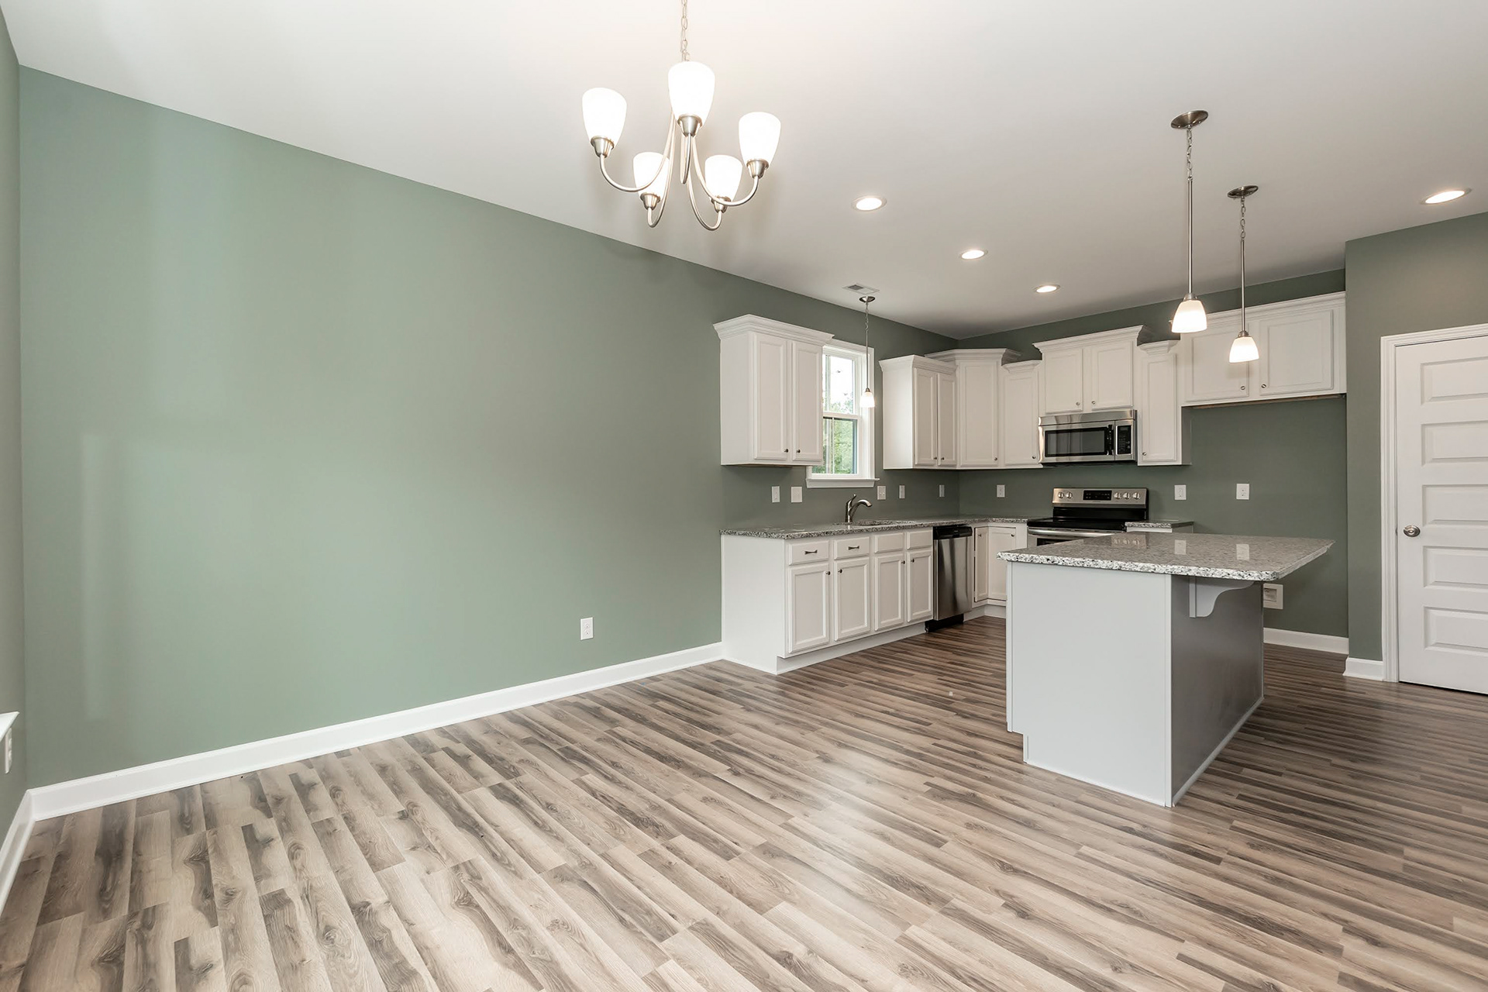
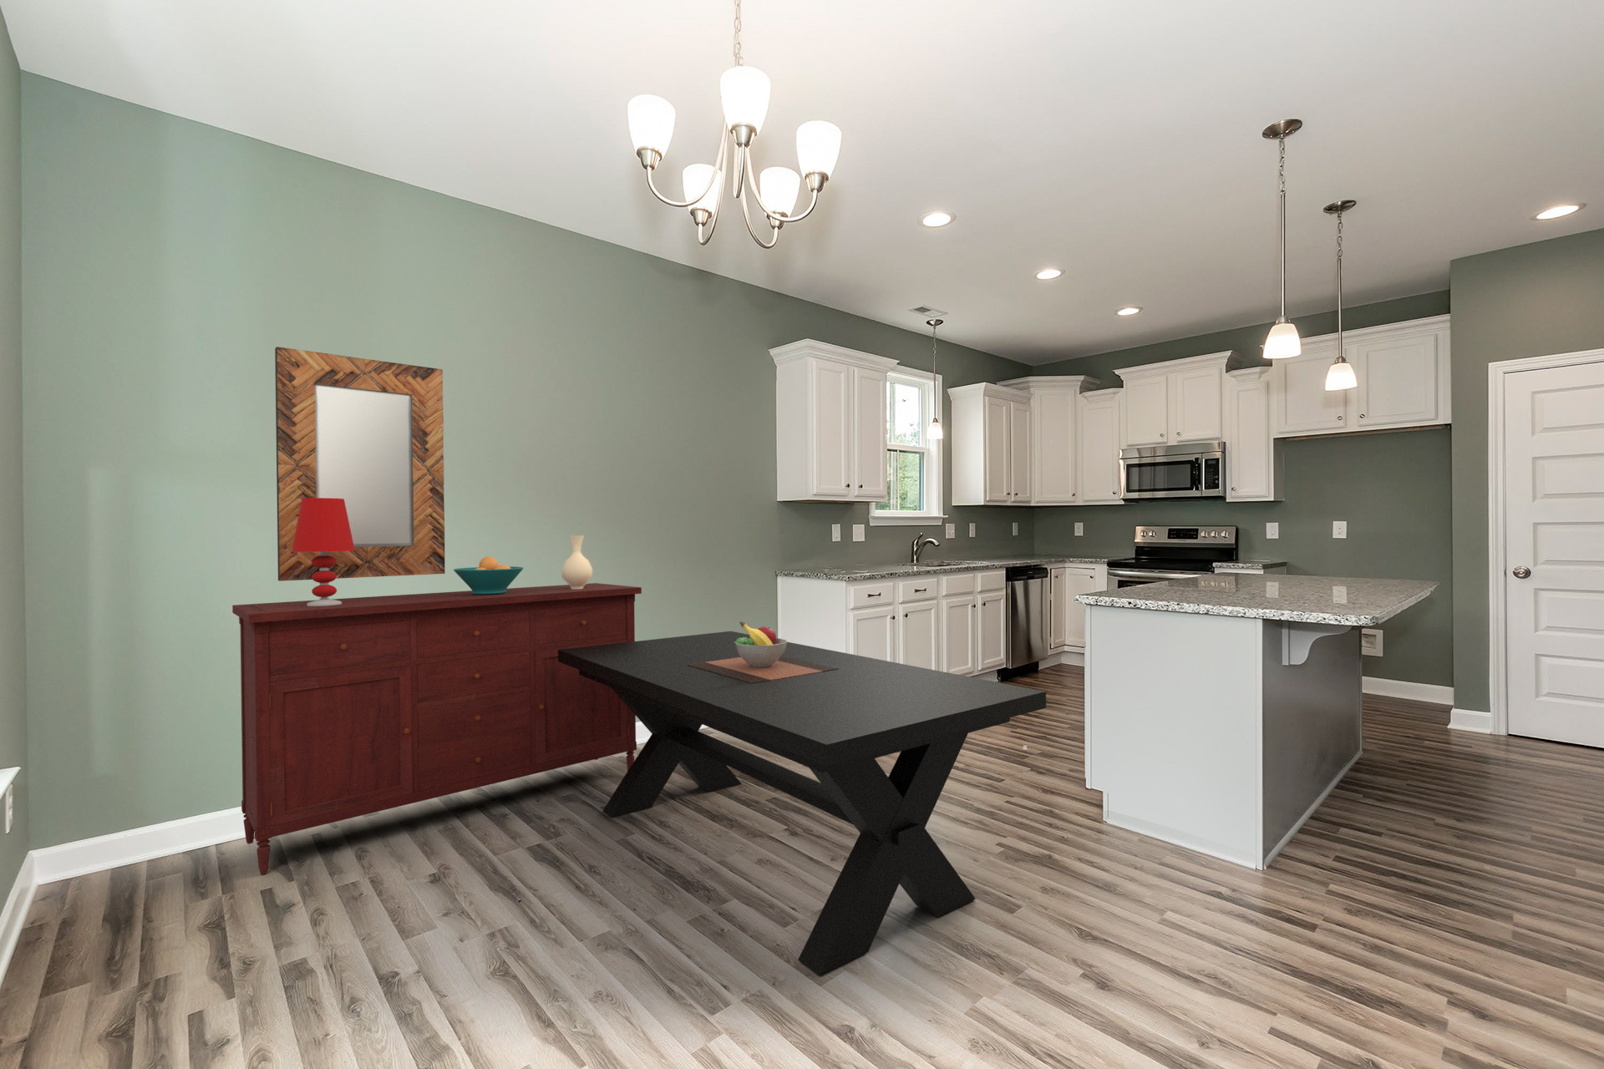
+ sideboard (461, 700)
+ home mirror (365, 468)
+ table lamp (323, 550)
+ vase (576, 561)
+ dining table (761, 734)
+ fruit bowl (489, 575)
